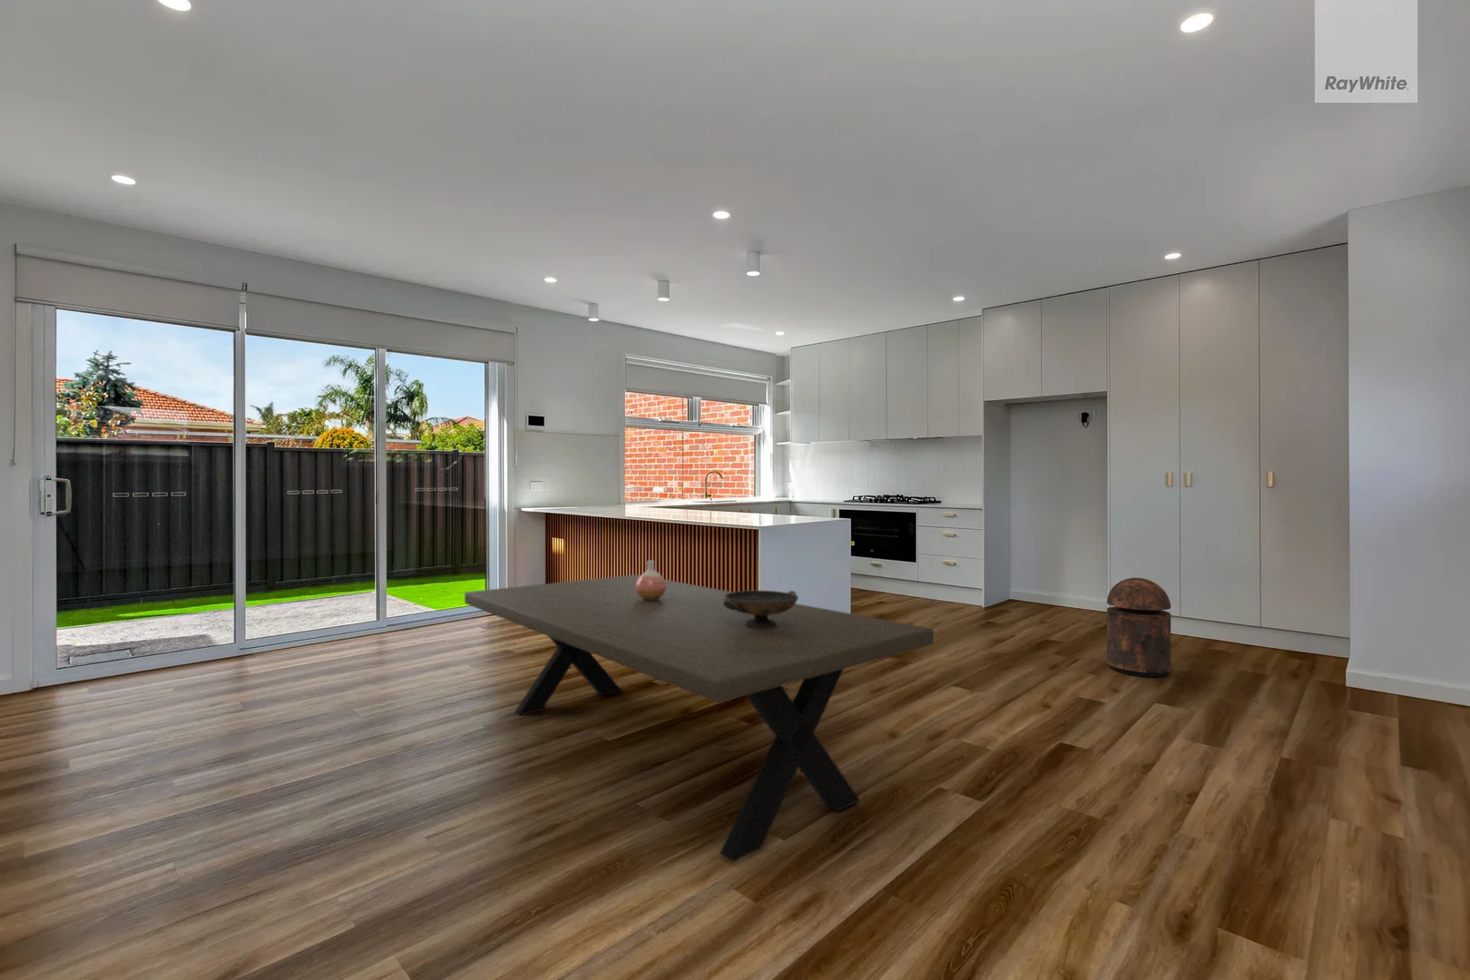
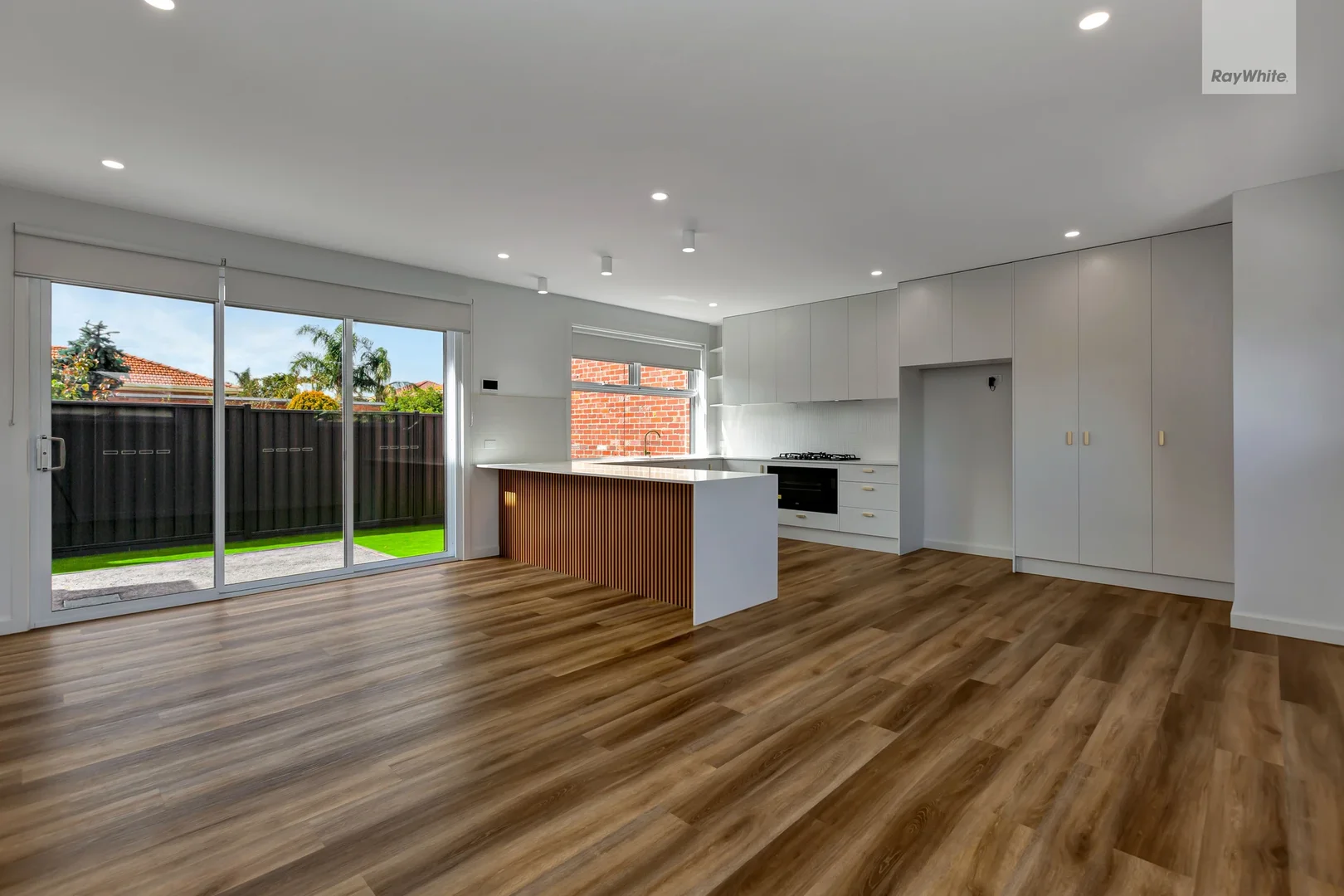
- decorative bowl (761, 609)
- dining table (663, 678)
- trash can (1138, 623)
- vase (651, 579)
